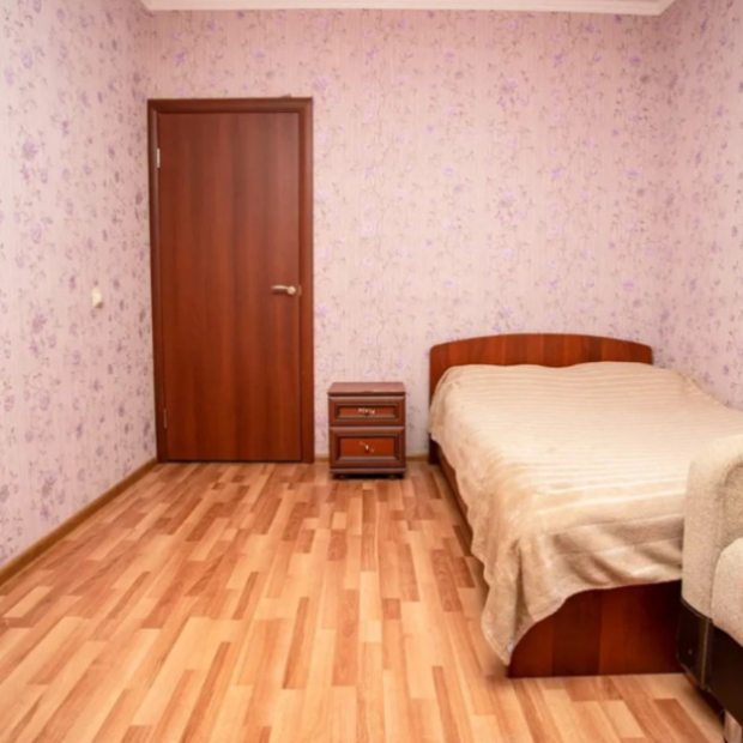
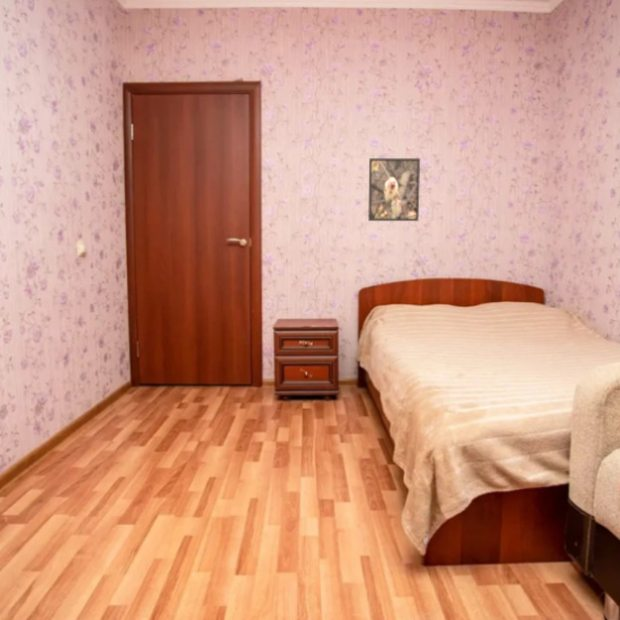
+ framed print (393, 189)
